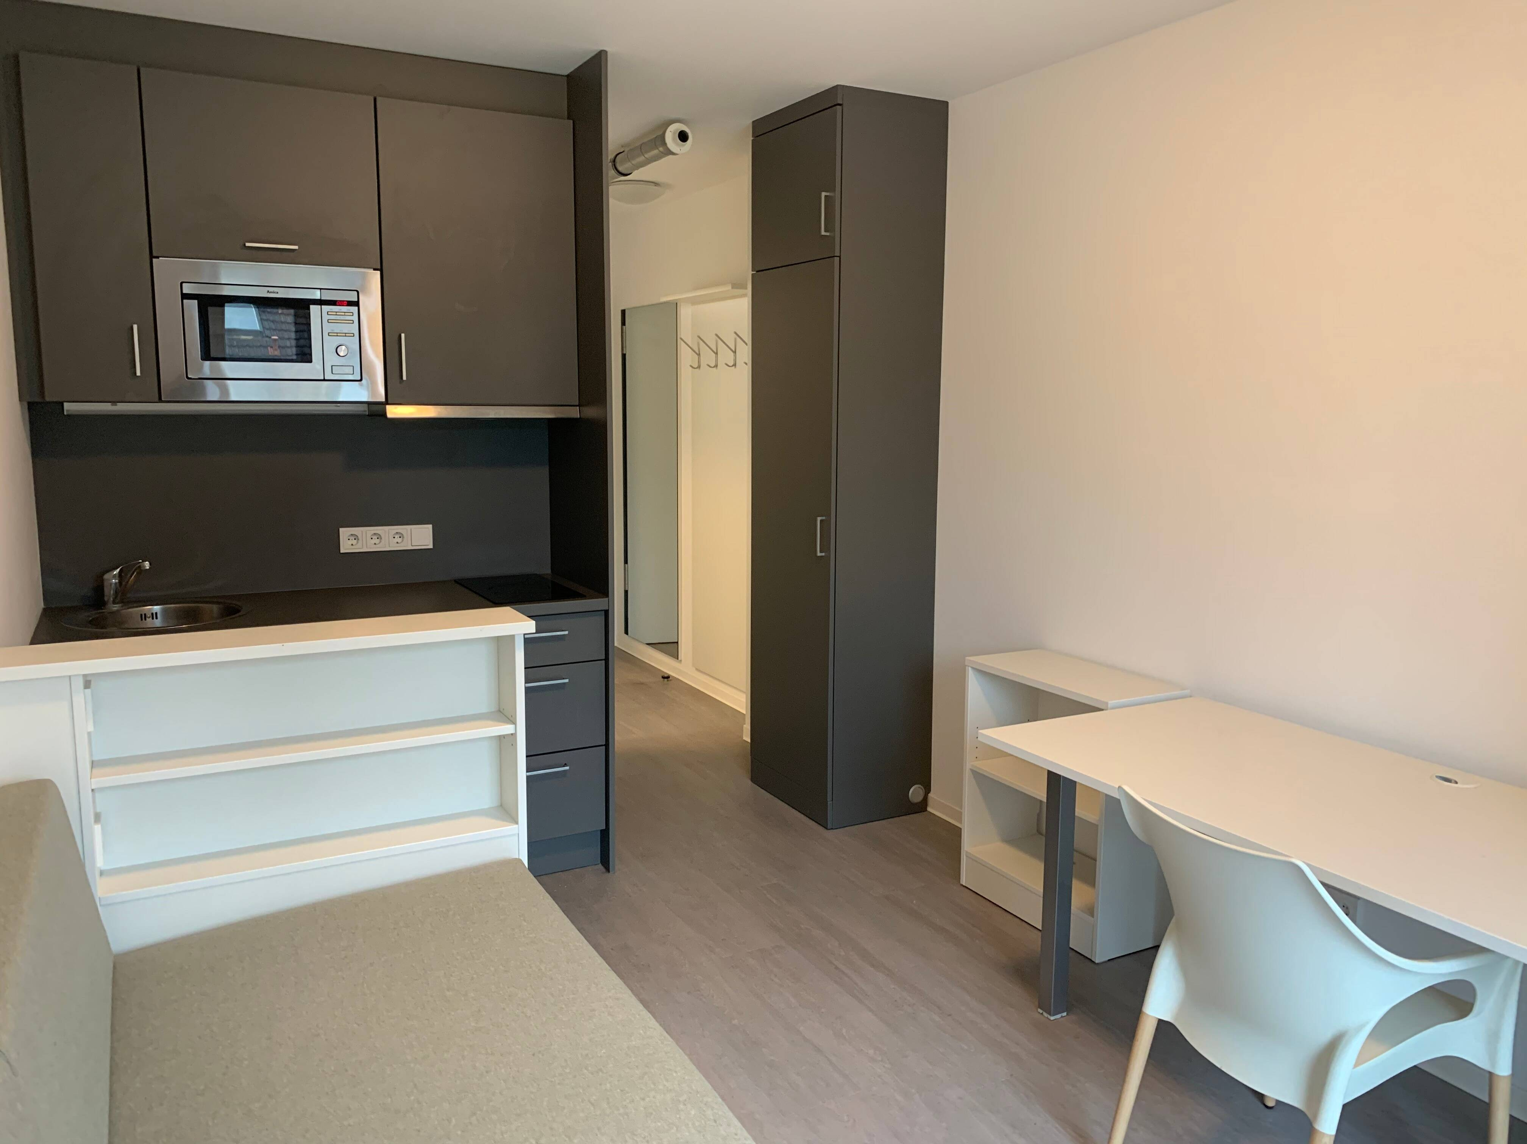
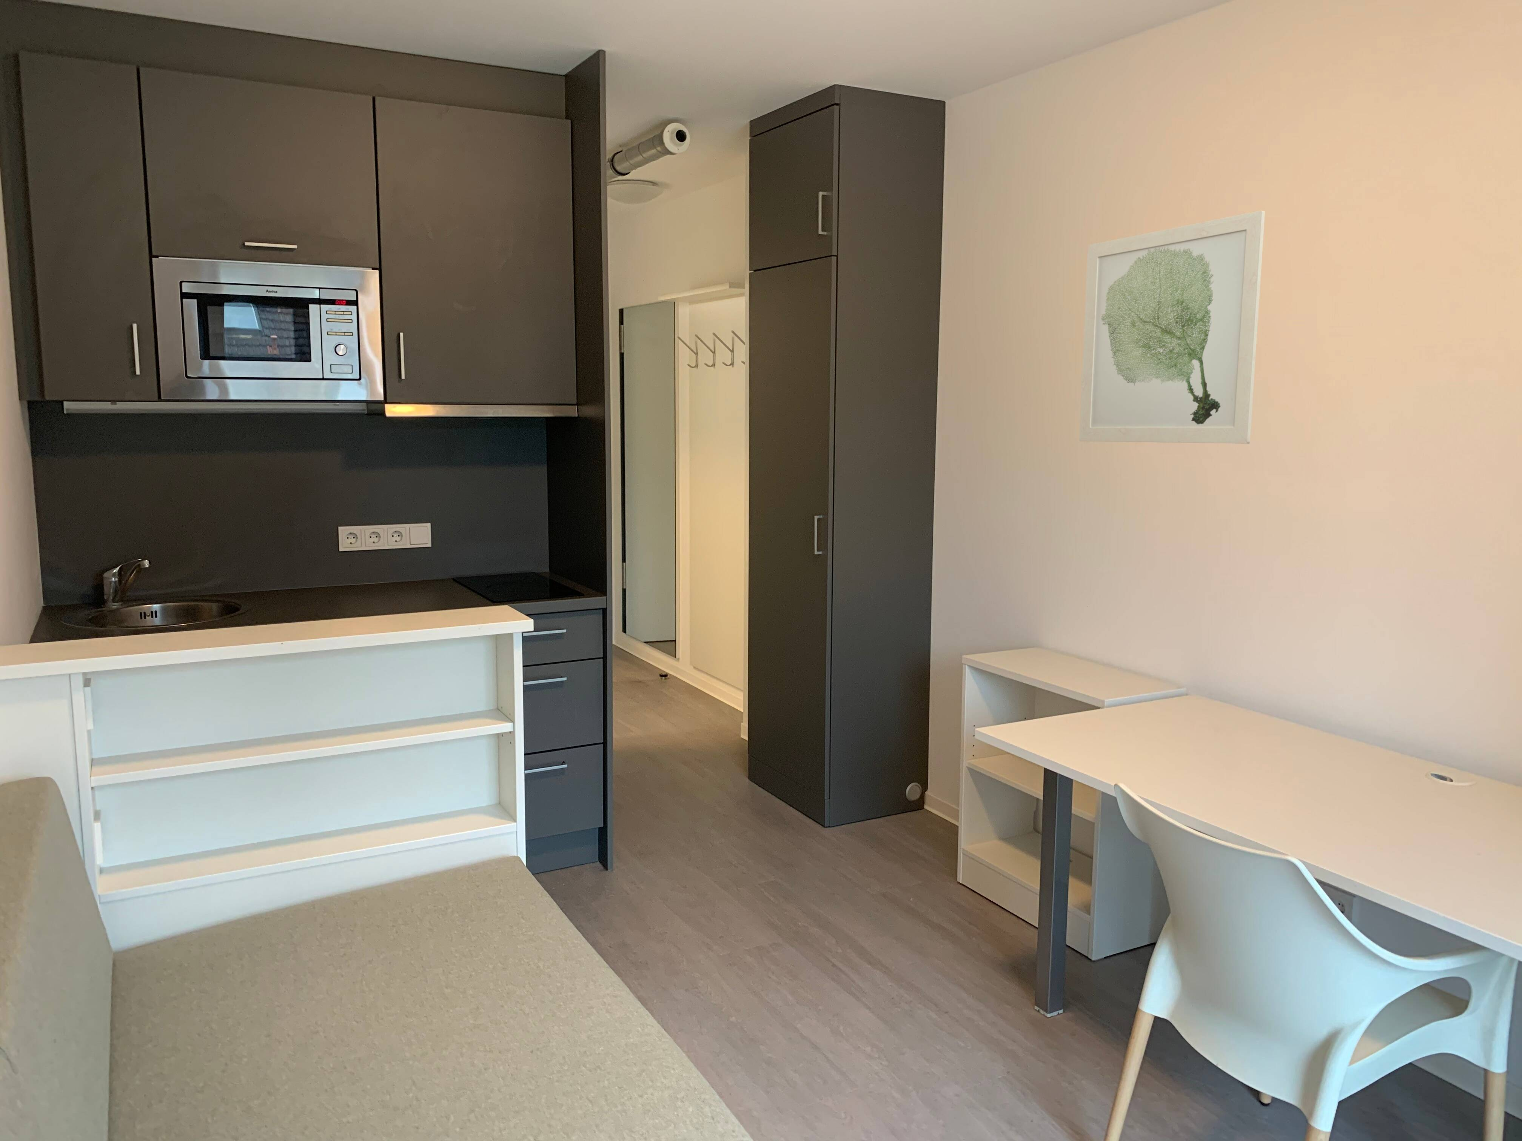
+ wall art (1162, 337)
